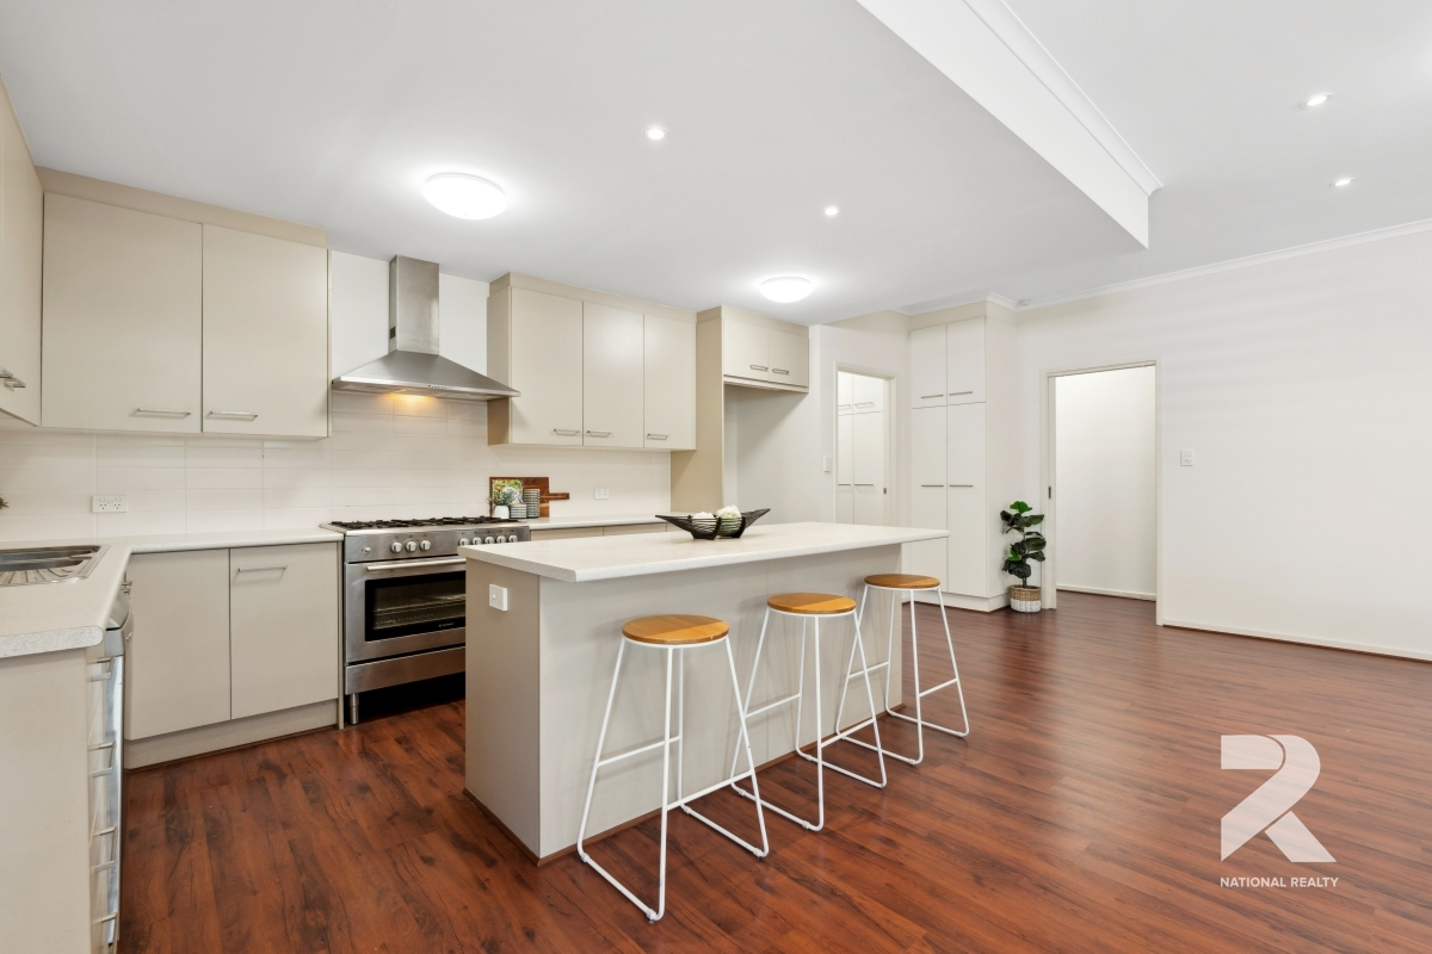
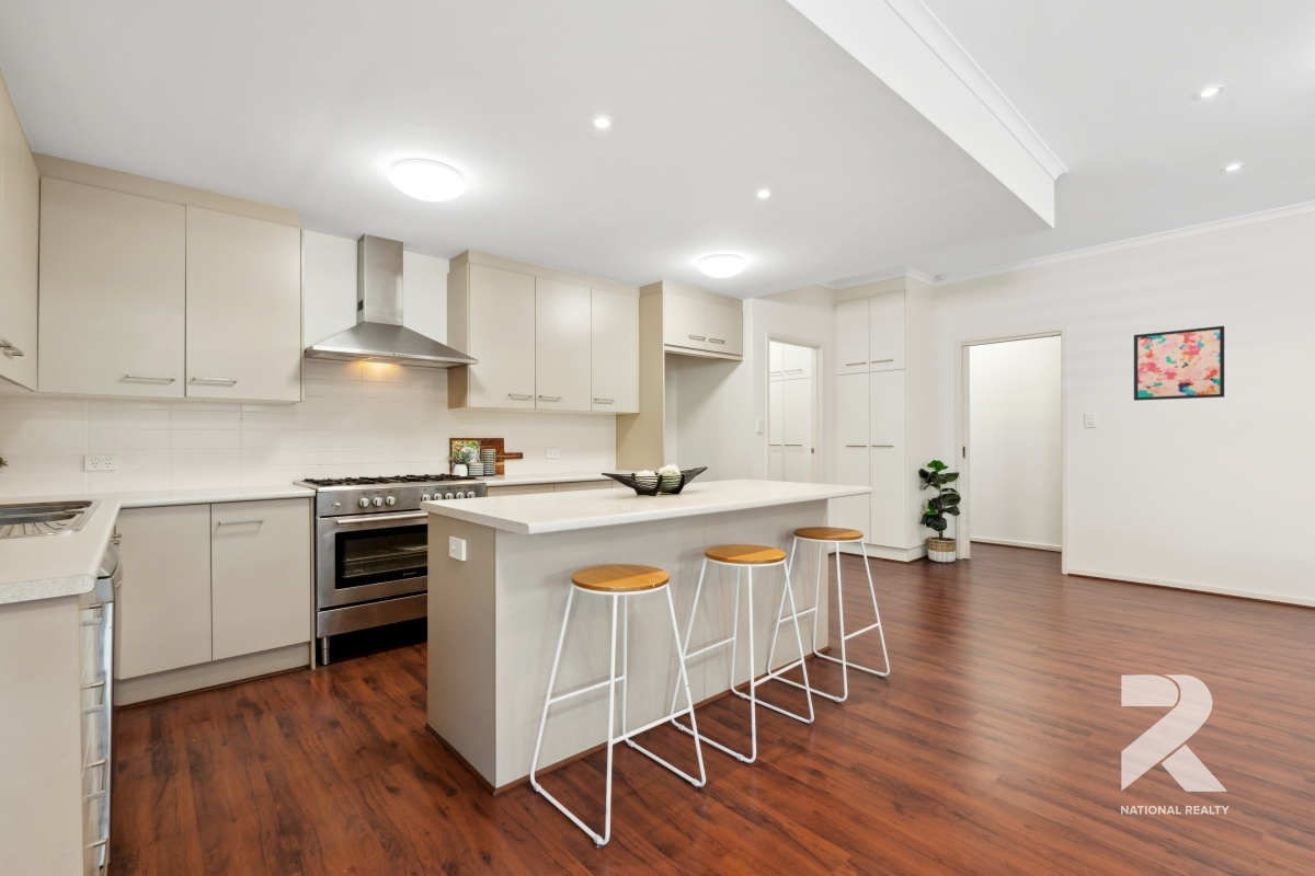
+ wall art (1177, 365)
